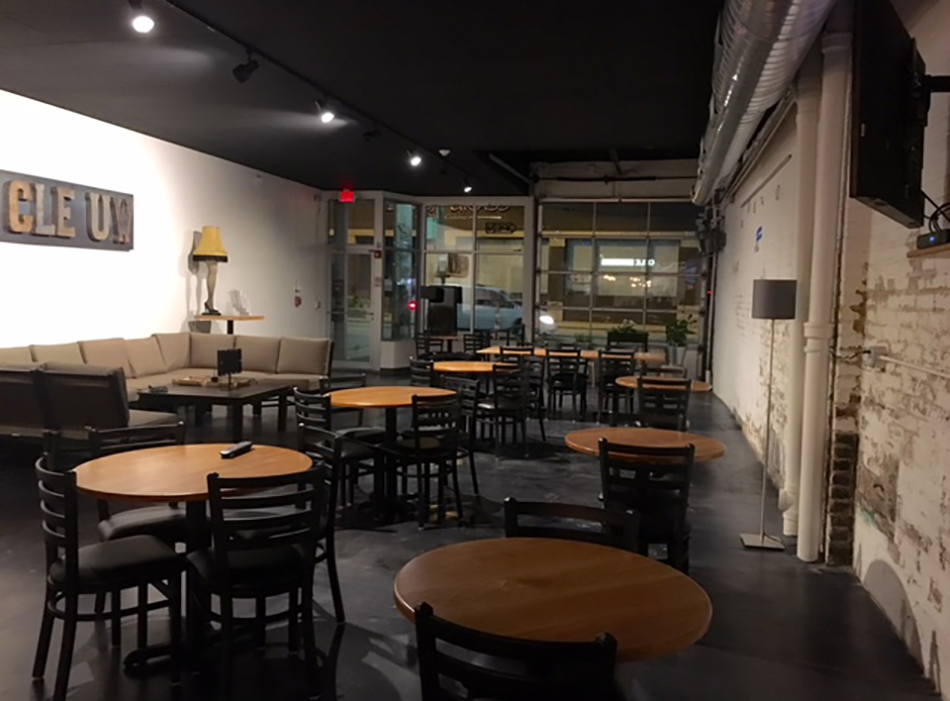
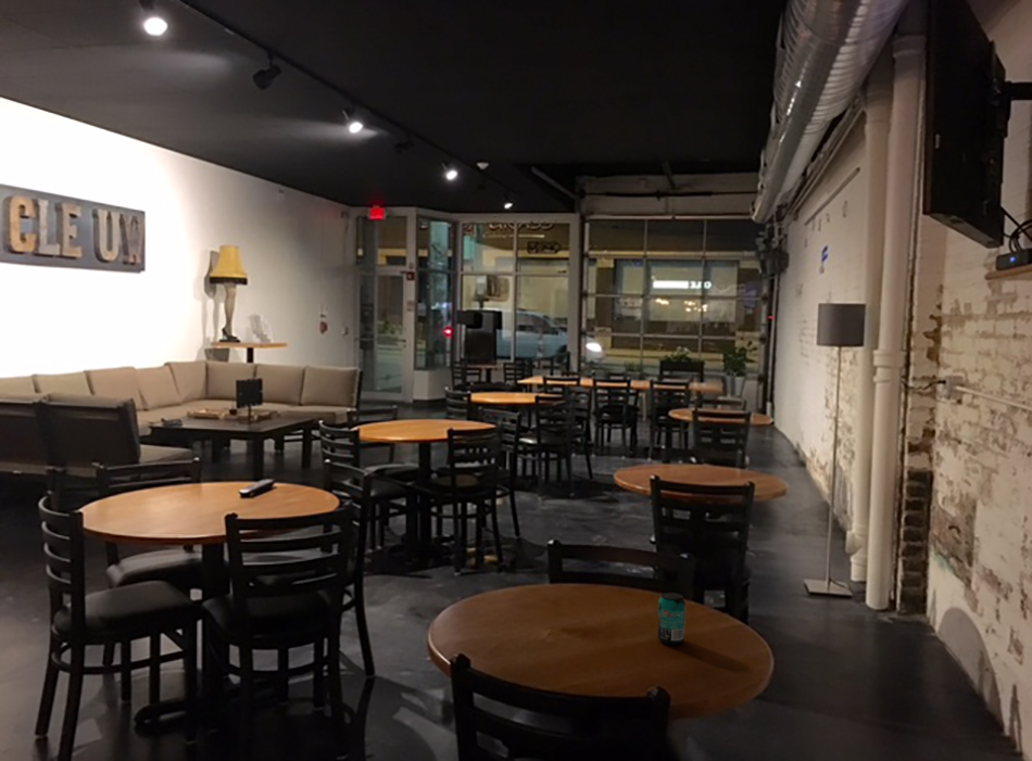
+ beverage can (671, 618)
